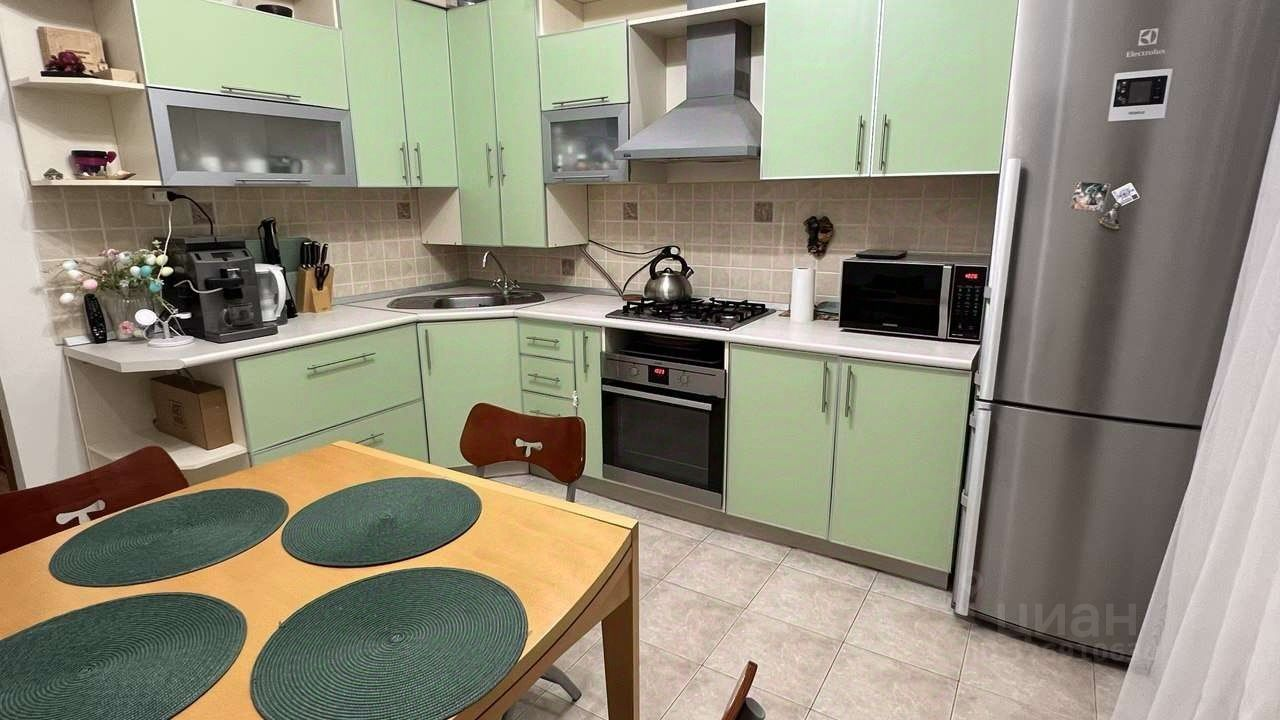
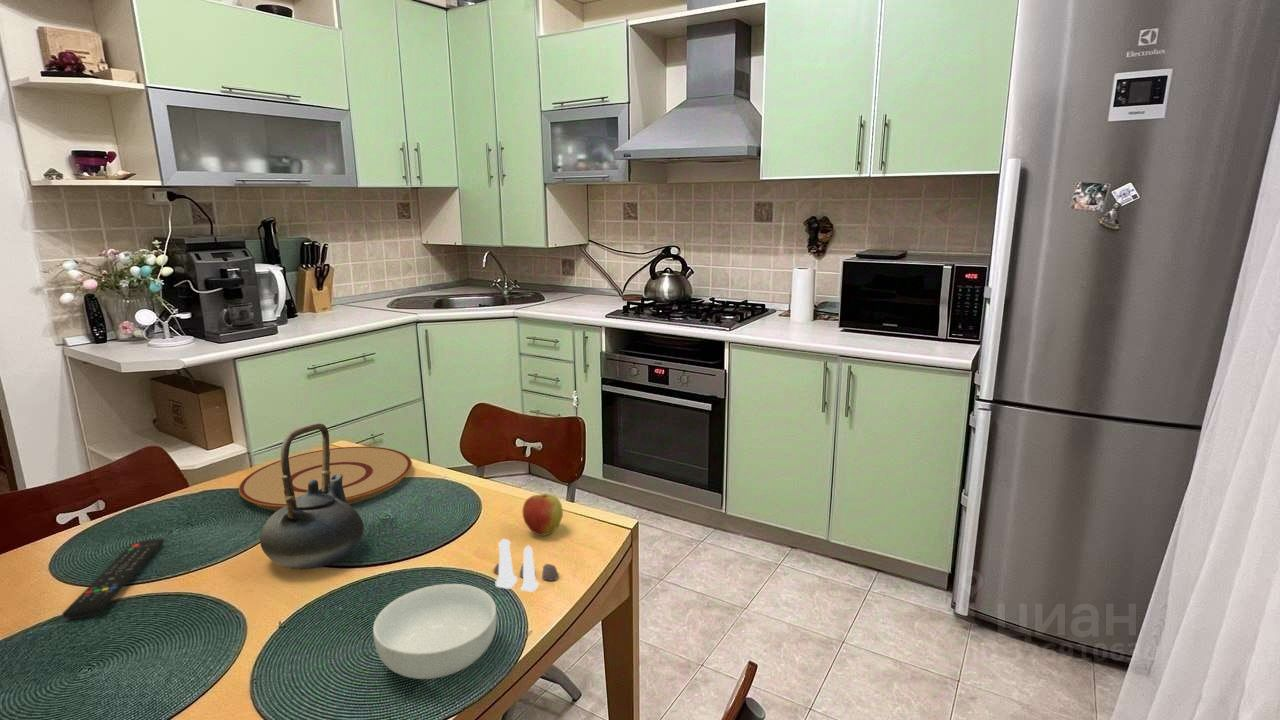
+ remote control (119, 574)
+ plate (330, 476)
+ salt and pepper shaker set (524, 557)
+ apple (542, 512)
+ cereal bowl (437, 636)
+ teapot (308, 489)
